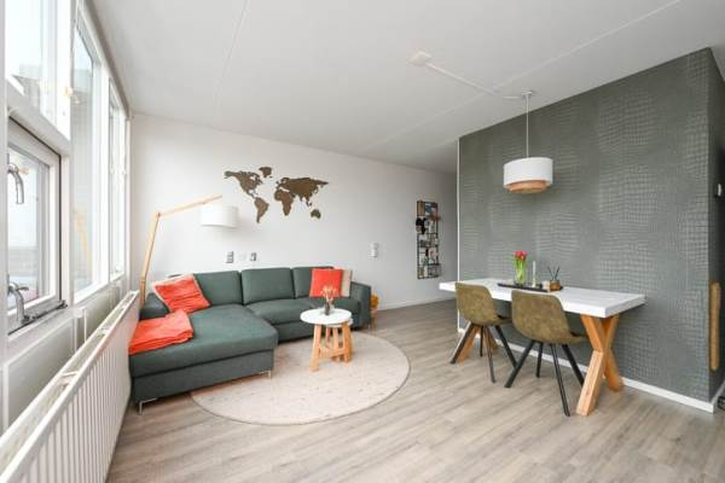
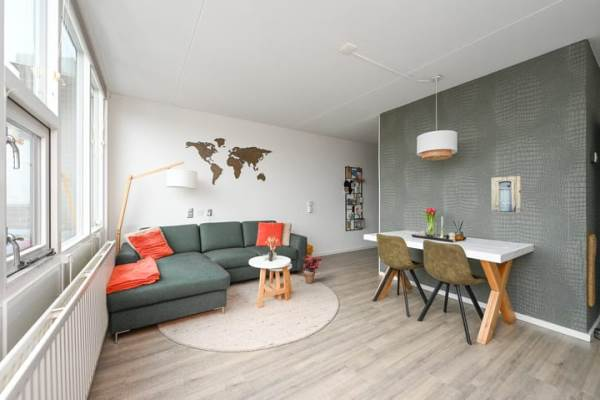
+ wall art (505, 194)
+ potted plant (311, 269)
